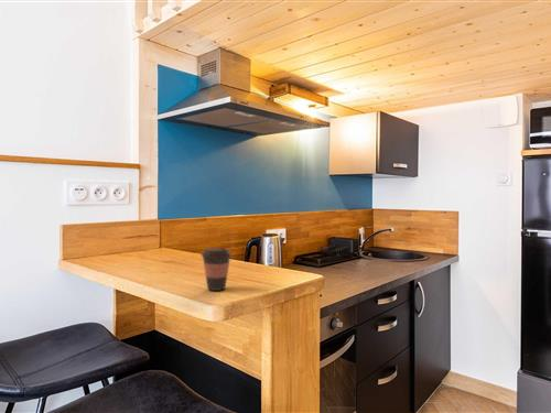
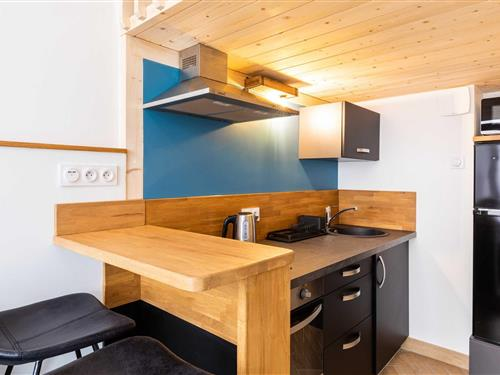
- coffee cup (216, 269)
